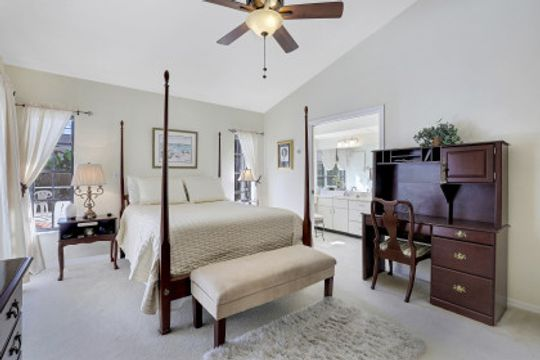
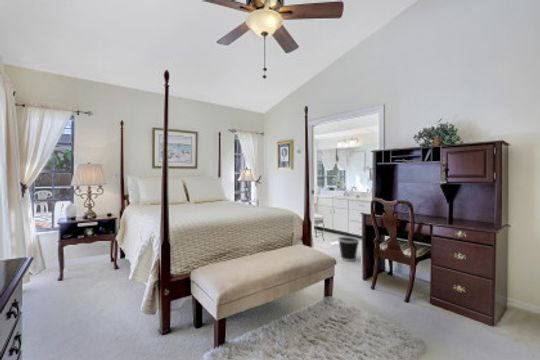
+ wastebasket (348, 249)
